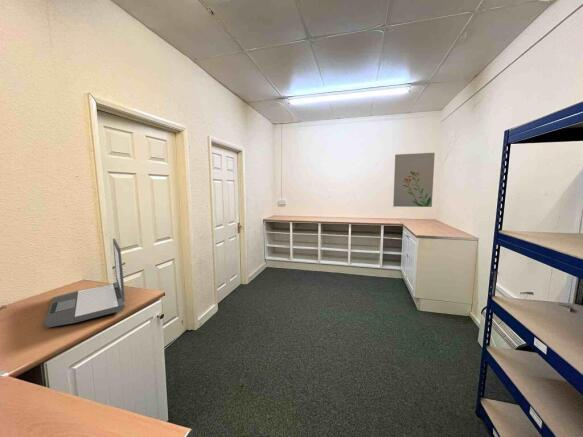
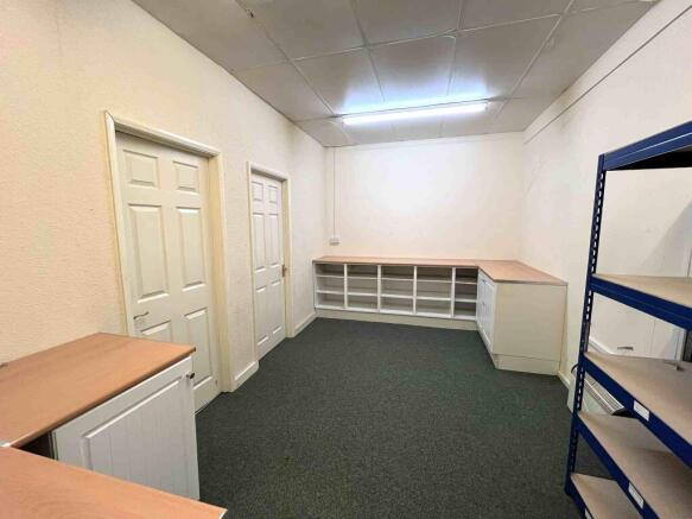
- wall art (413, 180)
- laptop (89, 288)
